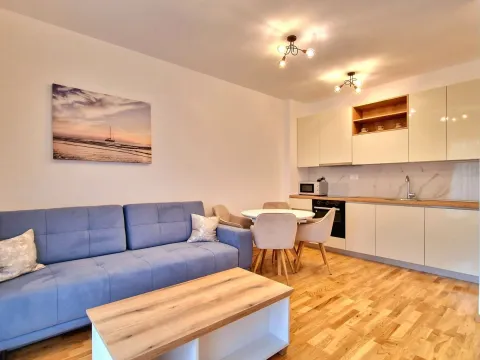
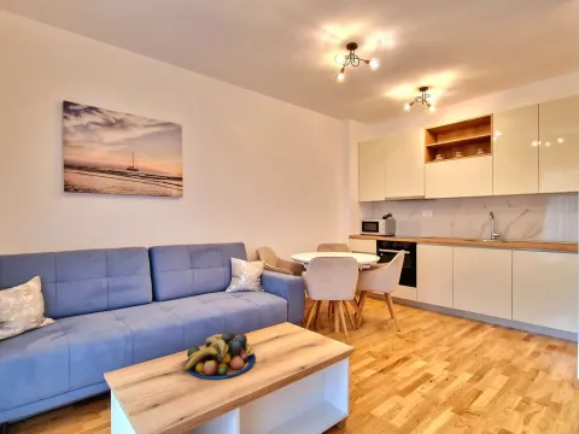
+ fruit bowl (221, 350)
